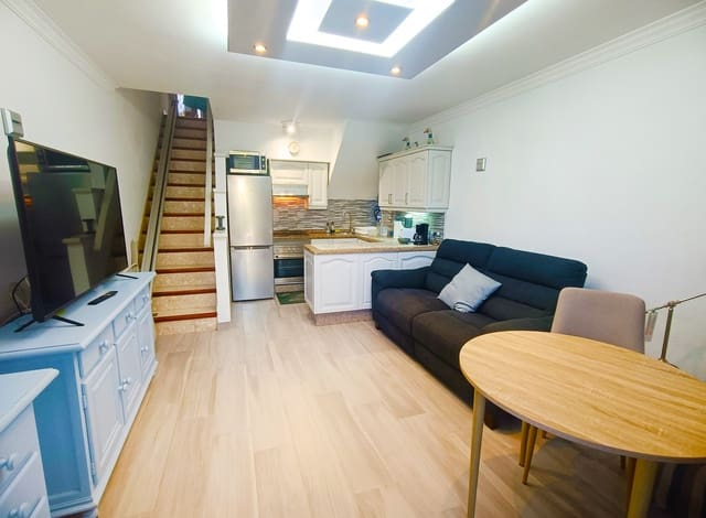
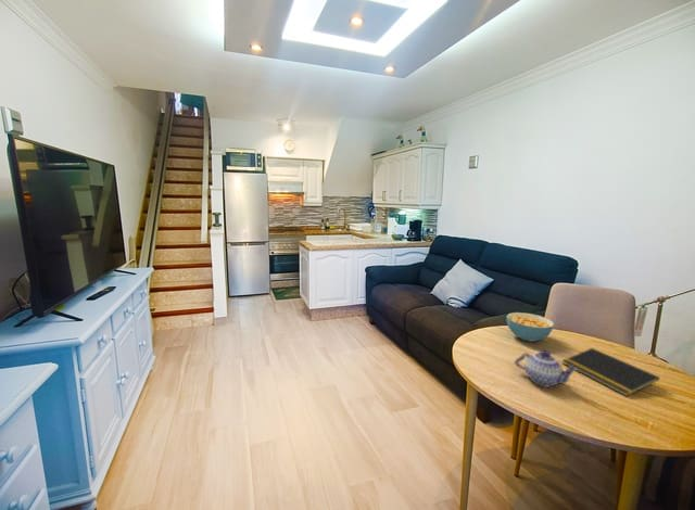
+ notepad (607, 369)
+ cereal bowl (528, 329)
+ teapot (544, 366)
